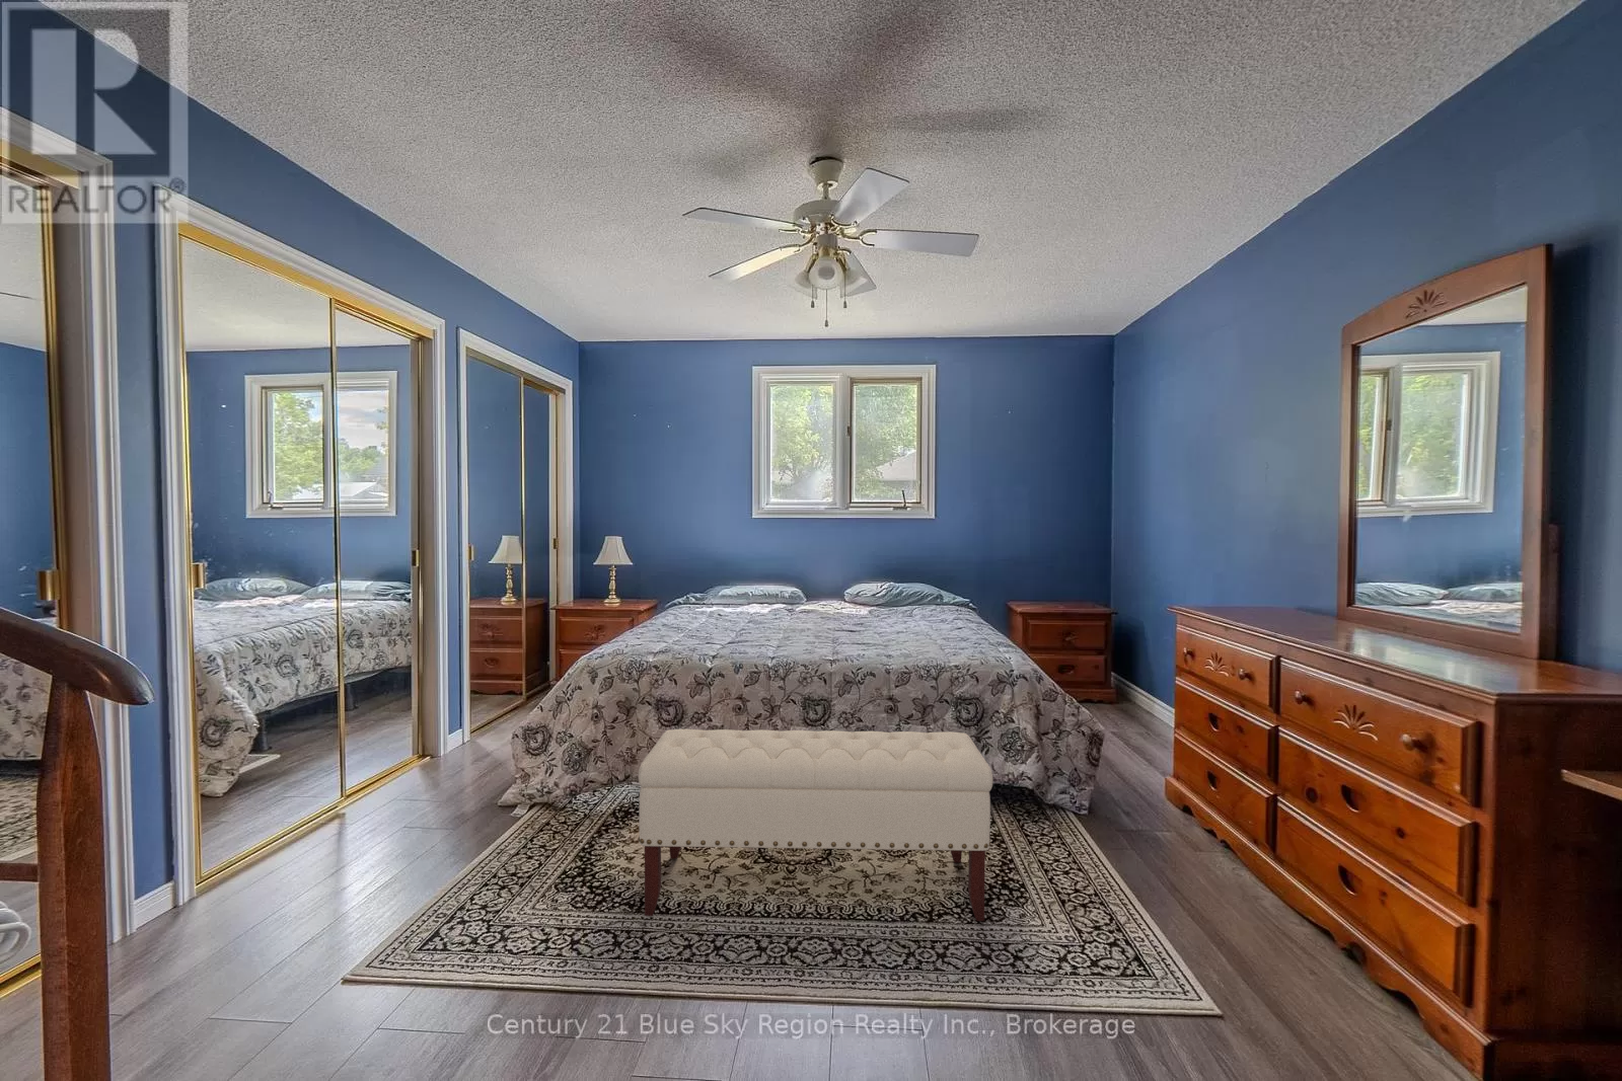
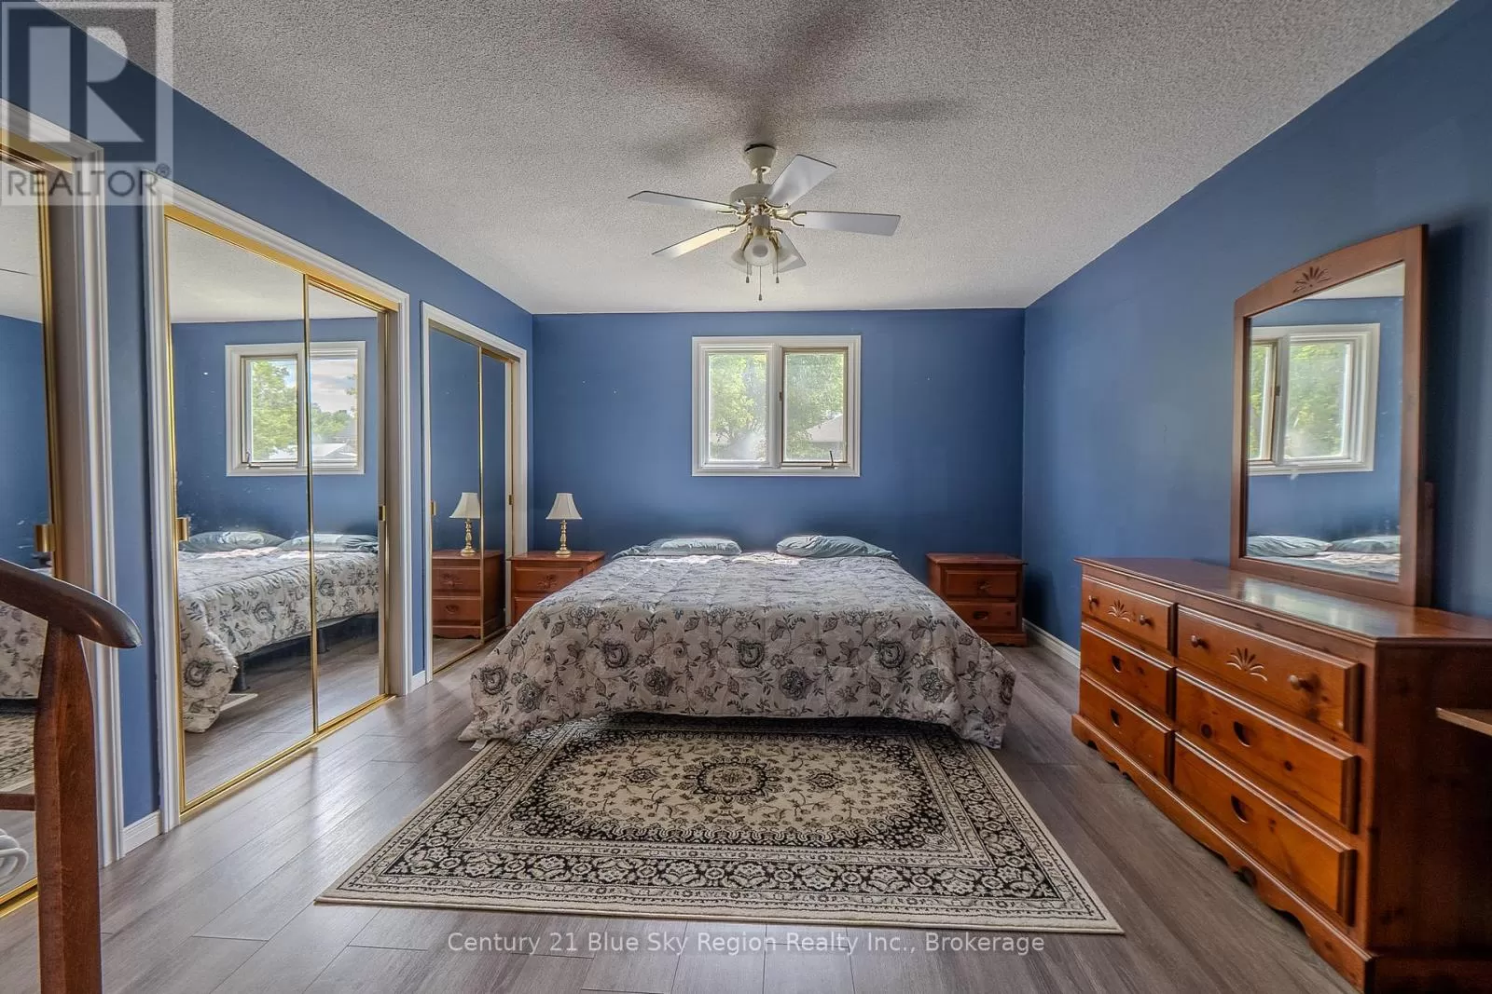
- bench (815, 814)
